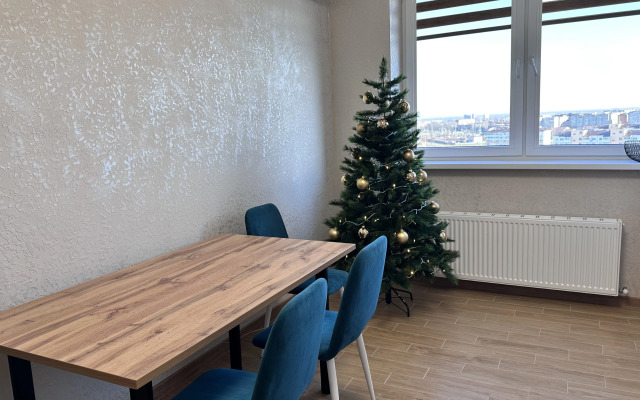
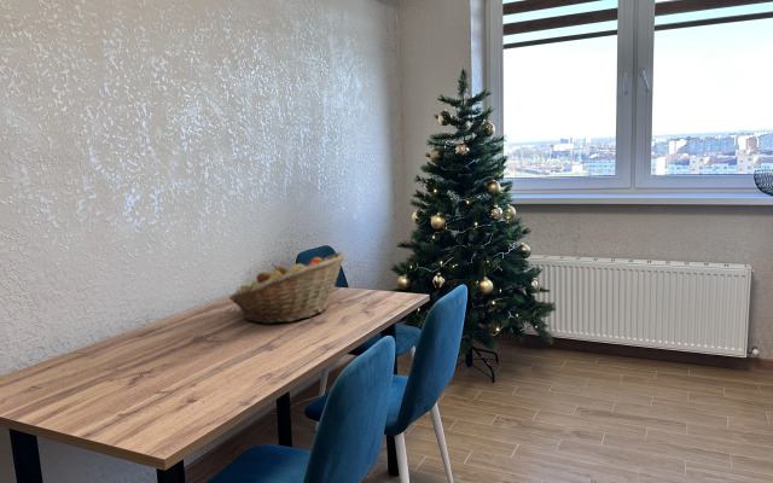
+ fruit basket (291, 284)
